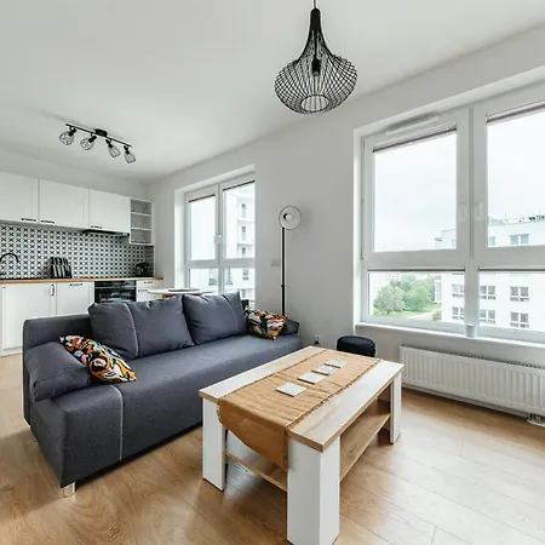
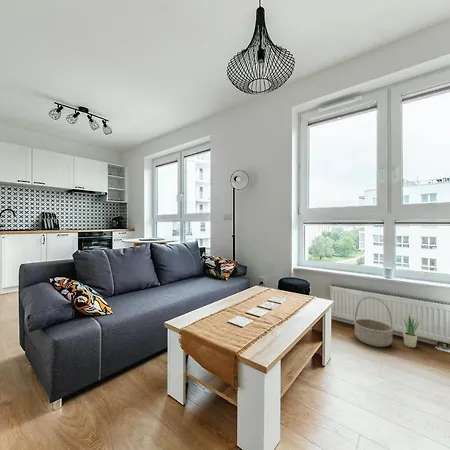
+ basket (372, 320)
+ potted plant (411, 329)
